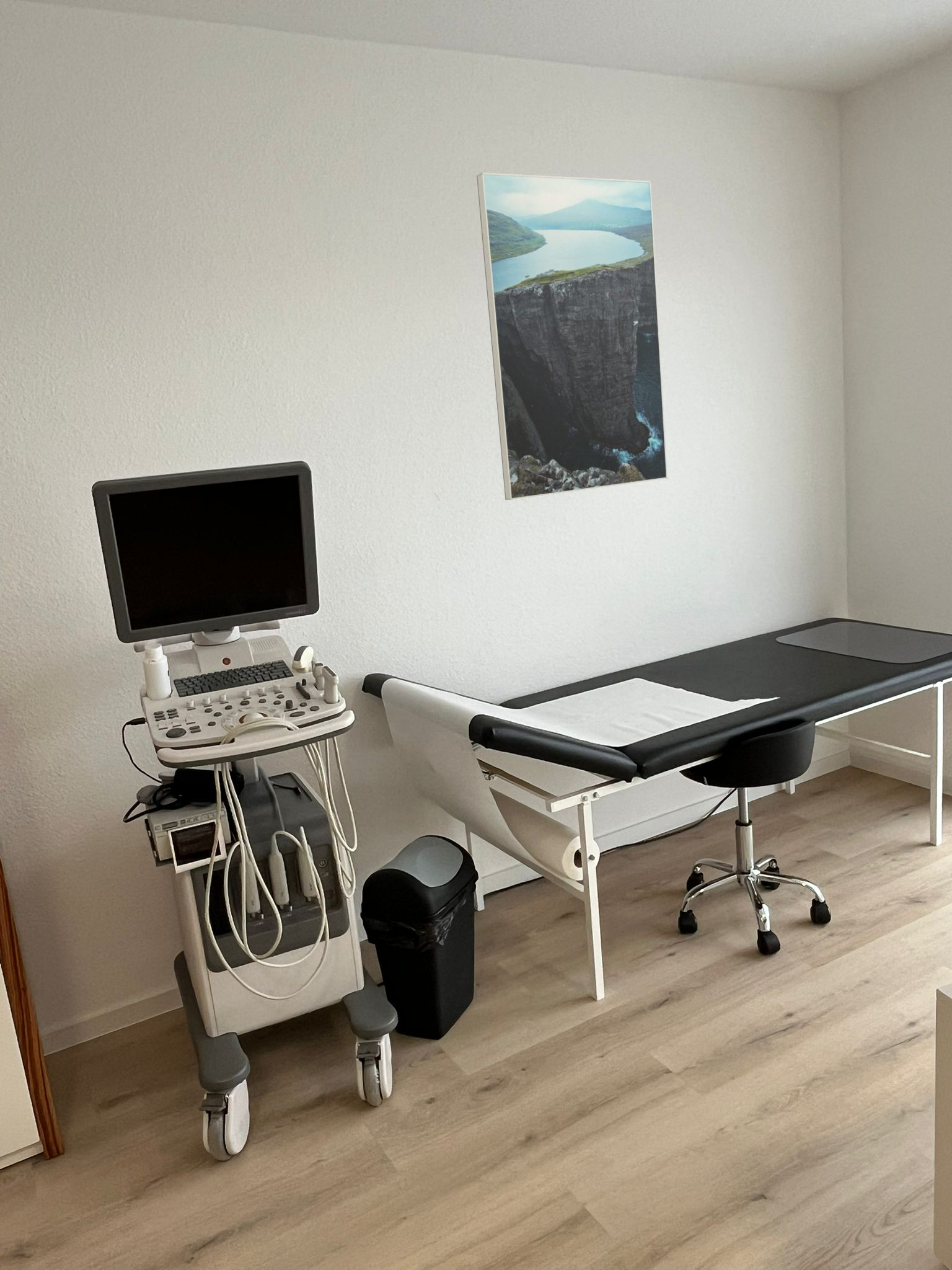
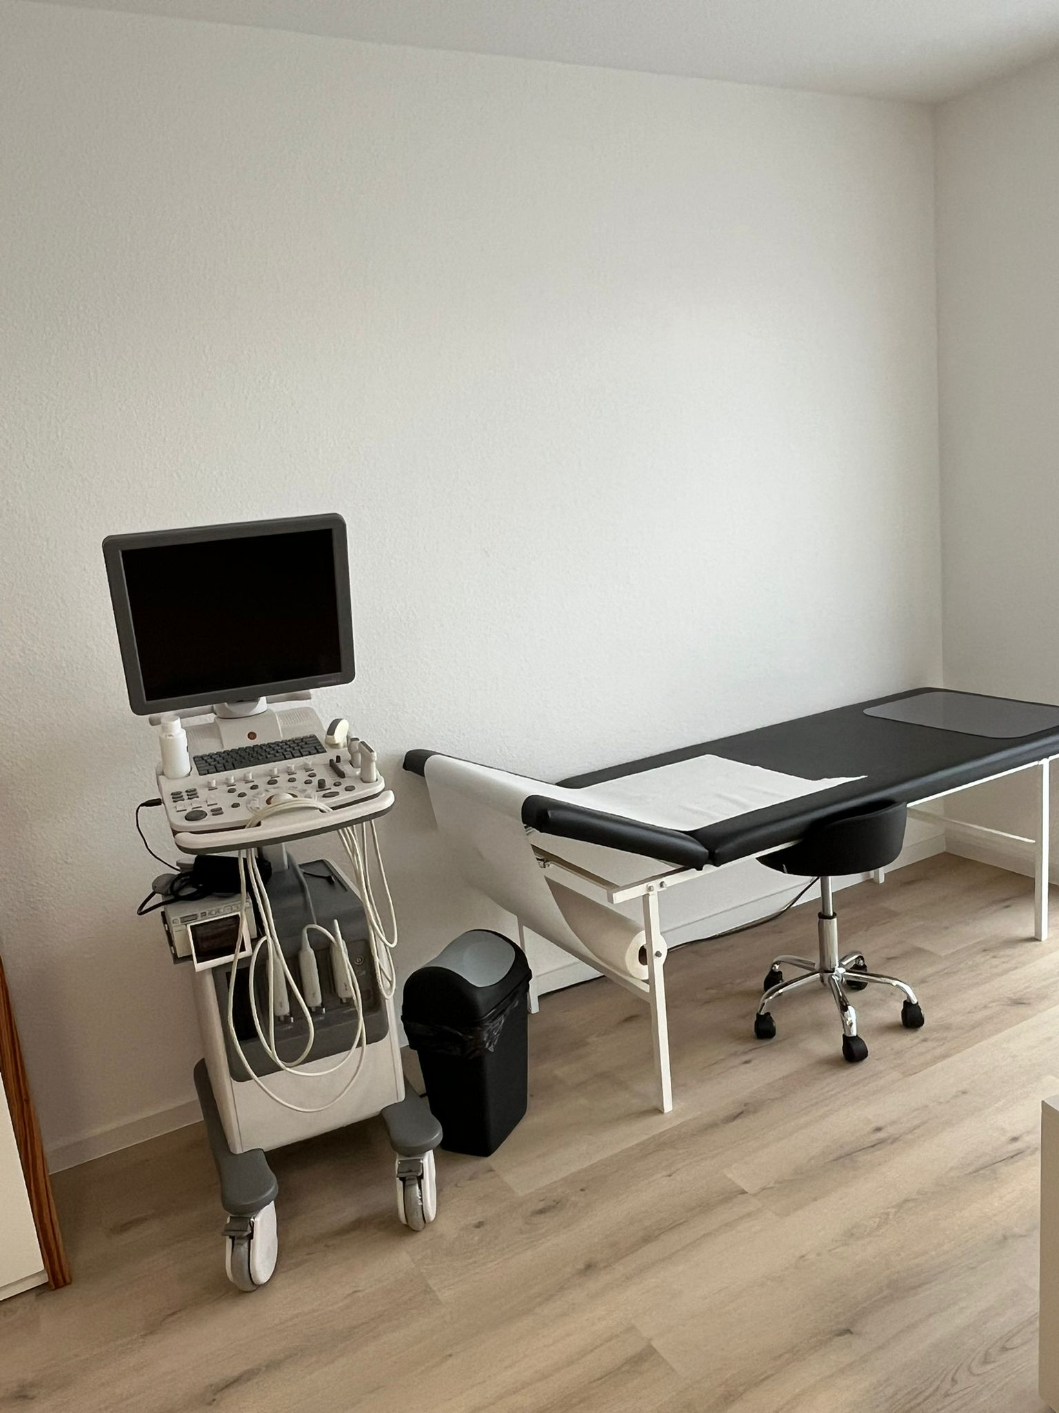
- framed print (579, 338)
